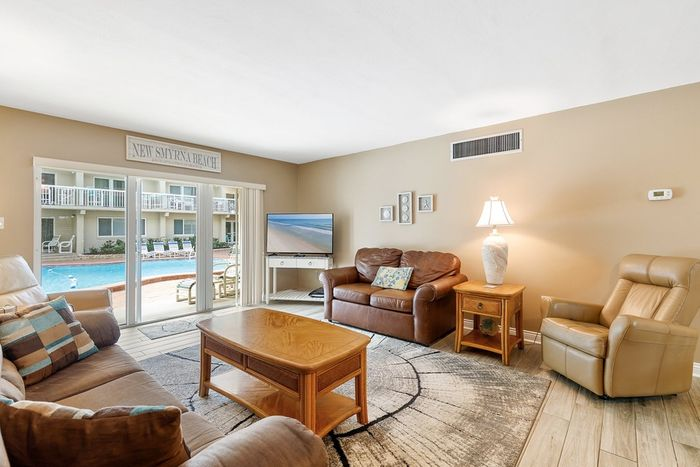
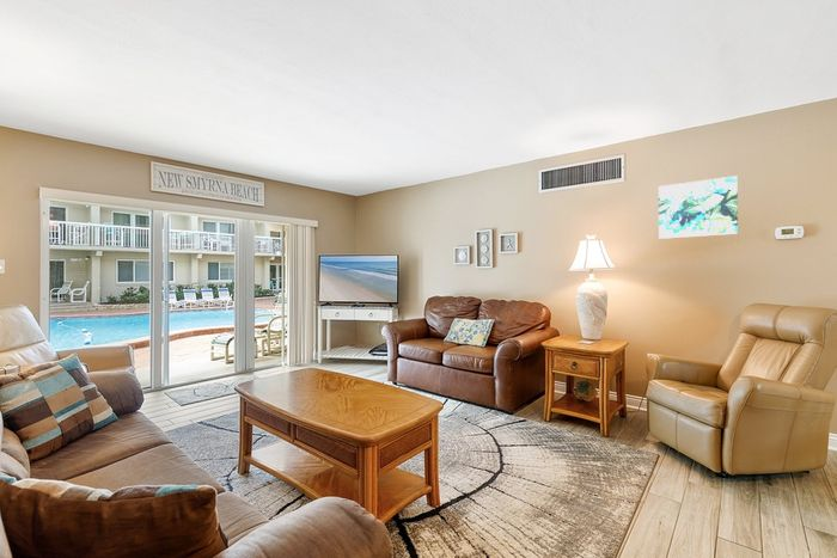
+ wall art (696, 208)
